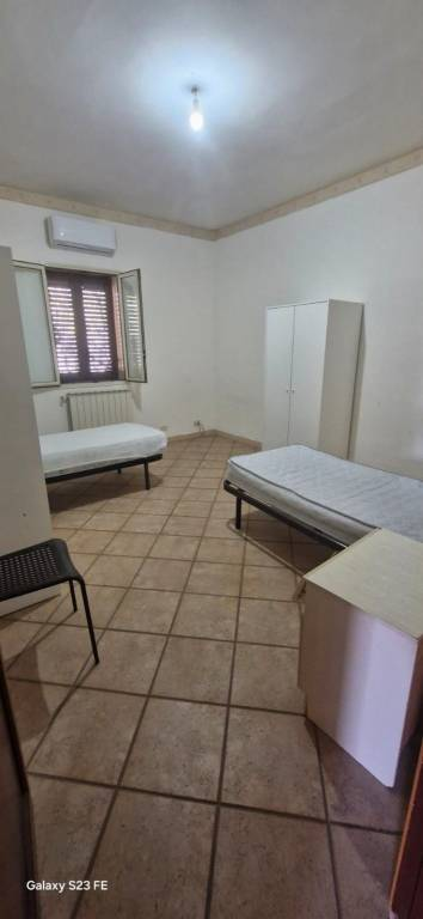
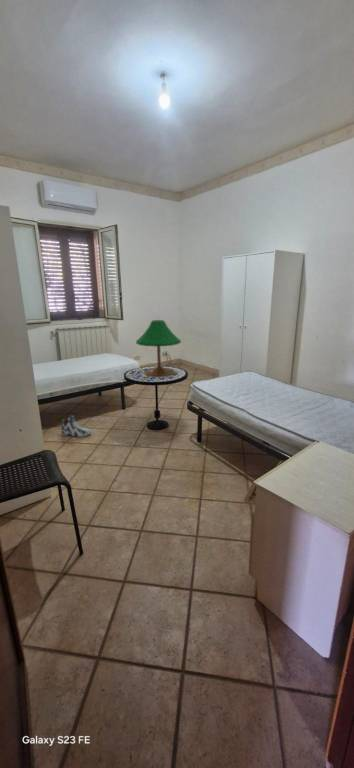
+ table lamp (158, 347)
+ side table (156, 400)
+ sneaker (75, 425)
